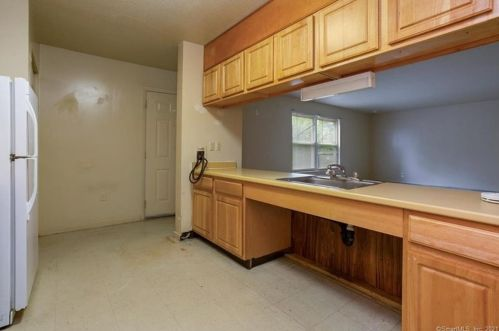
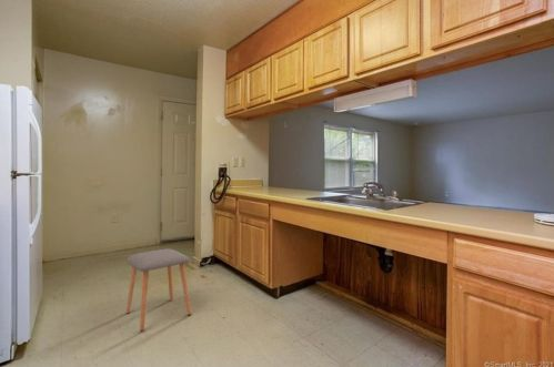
+ stool (148, 278)
